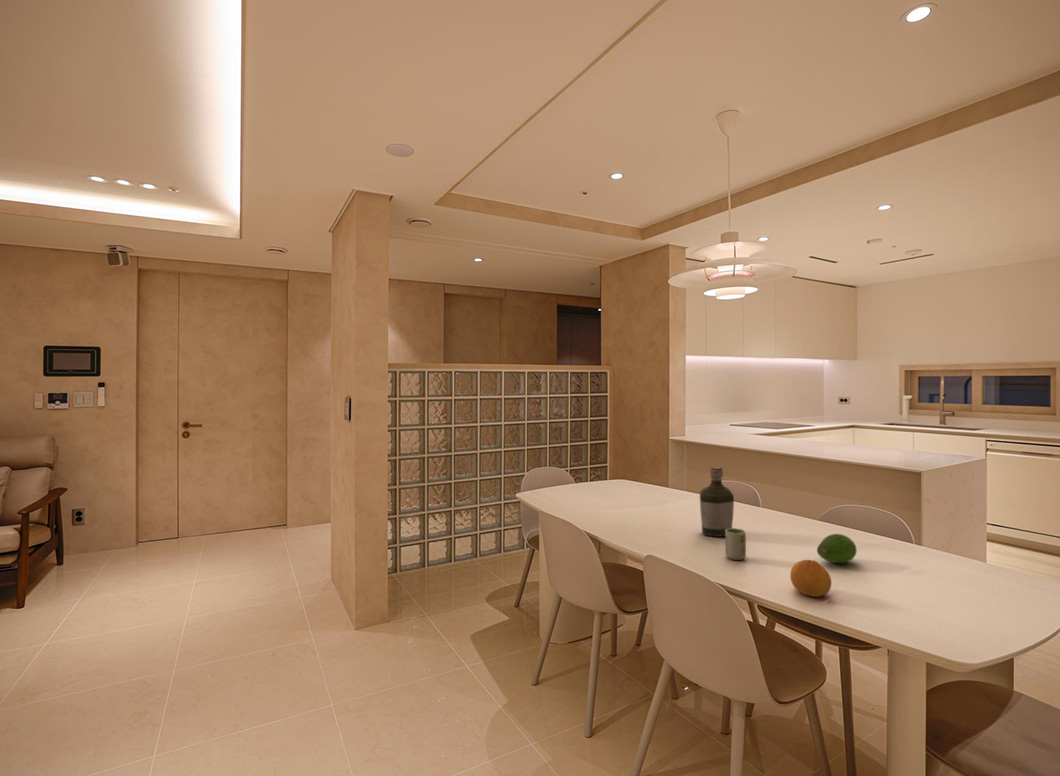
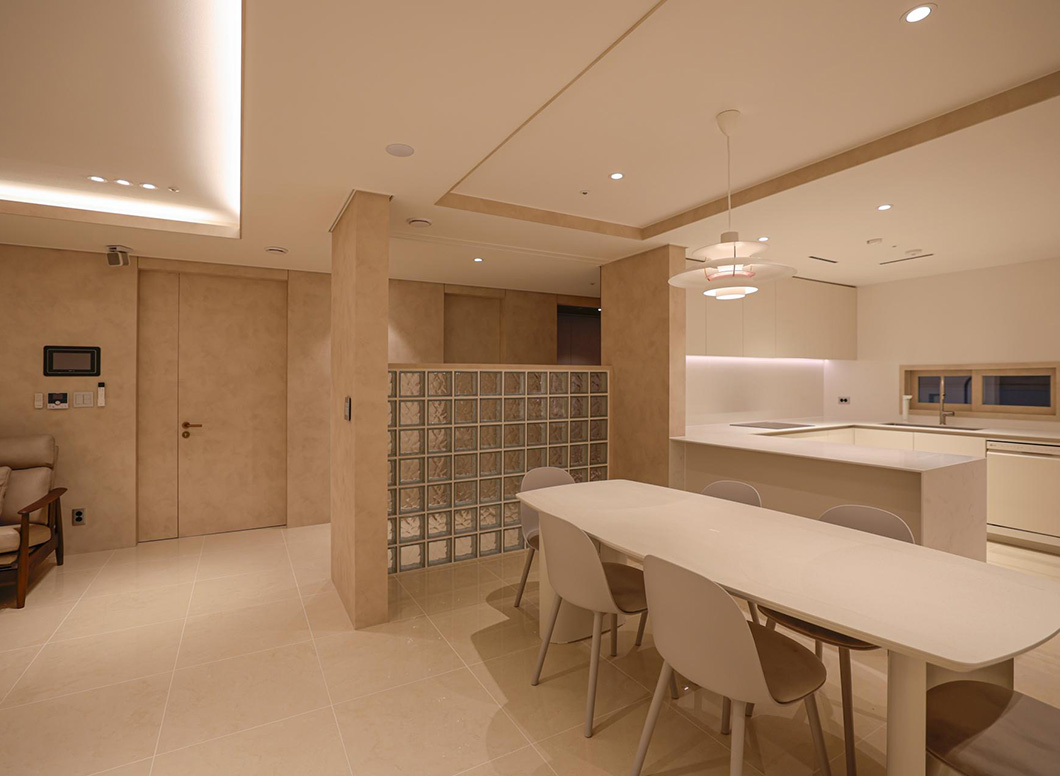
- cup (735, 544)
- bottle (716, 500)
- fruit (810, 576)
- fruit (835, 548)
